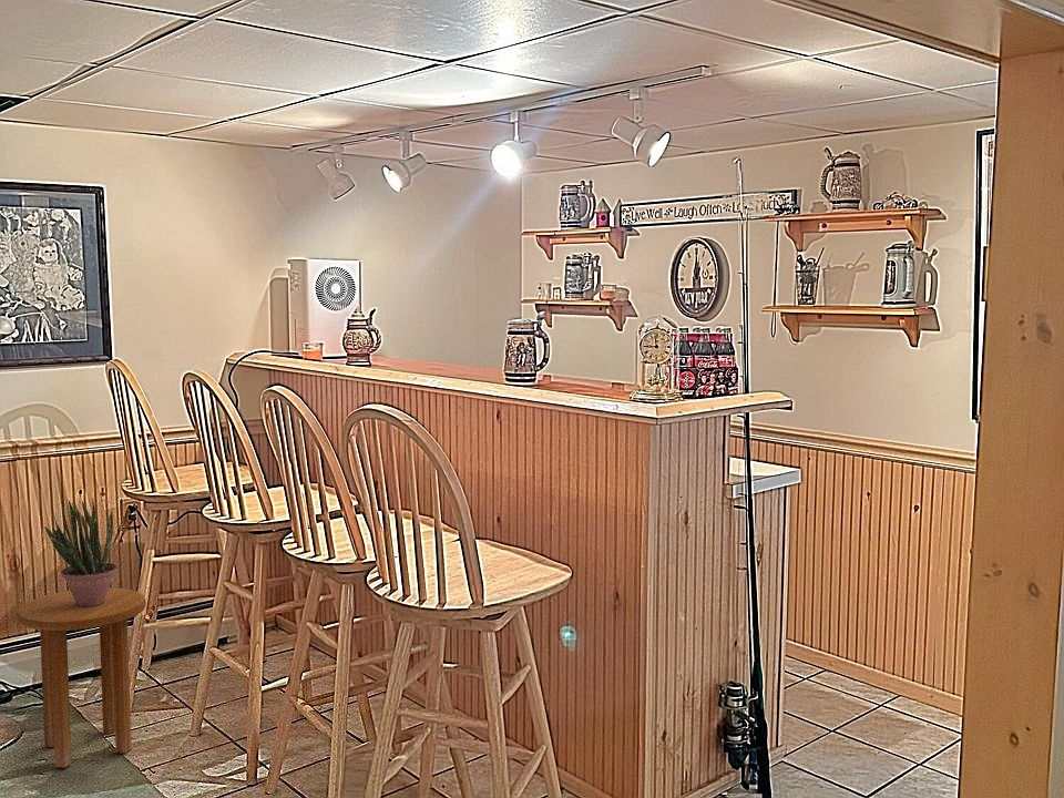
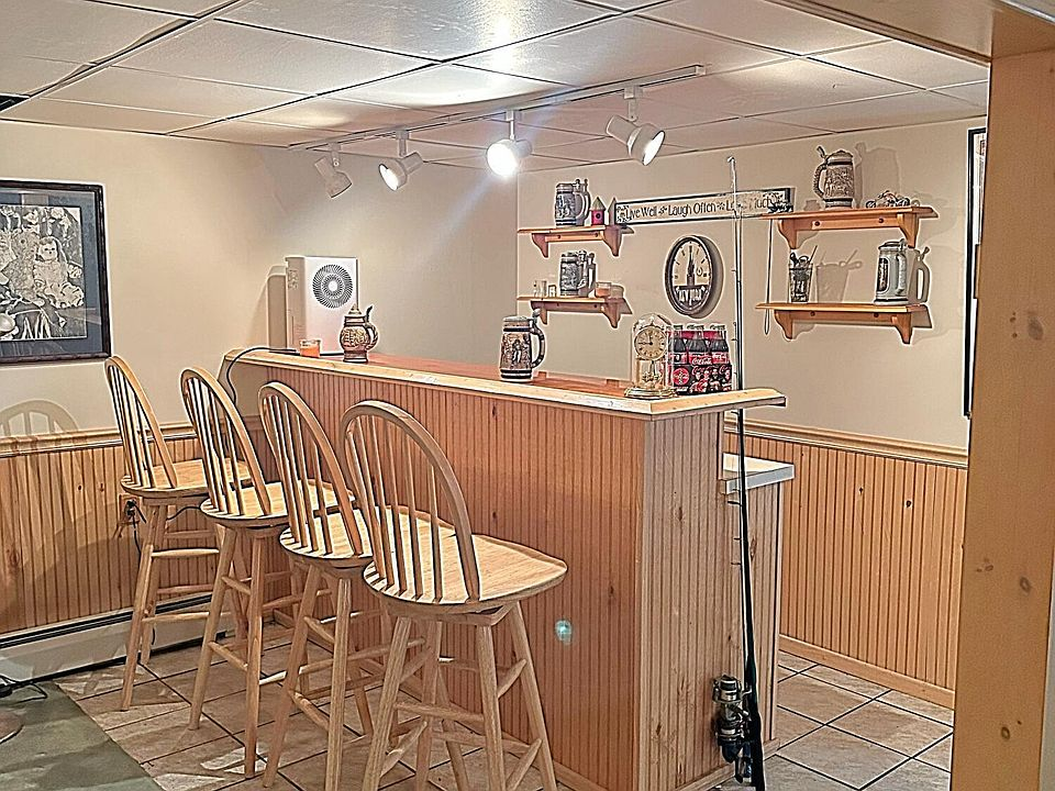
- side table (101, 675)
- potted plant (82, 551)
